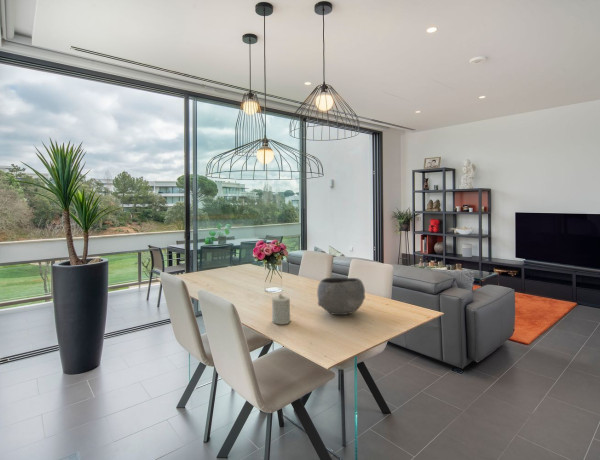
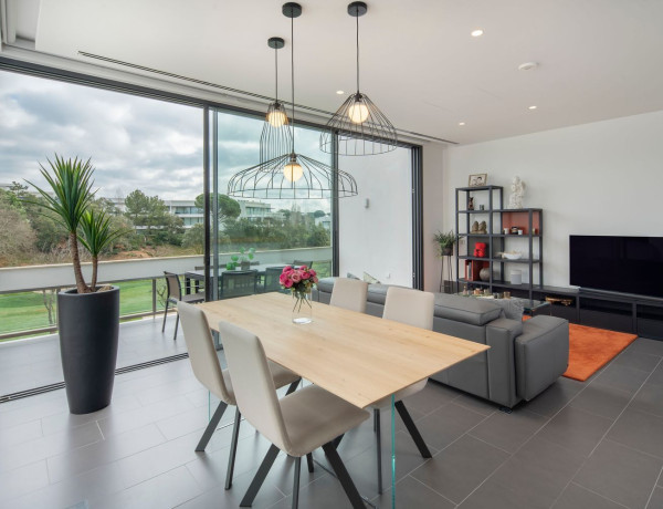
- bowl (340, 295)
- candle (281, 307)
